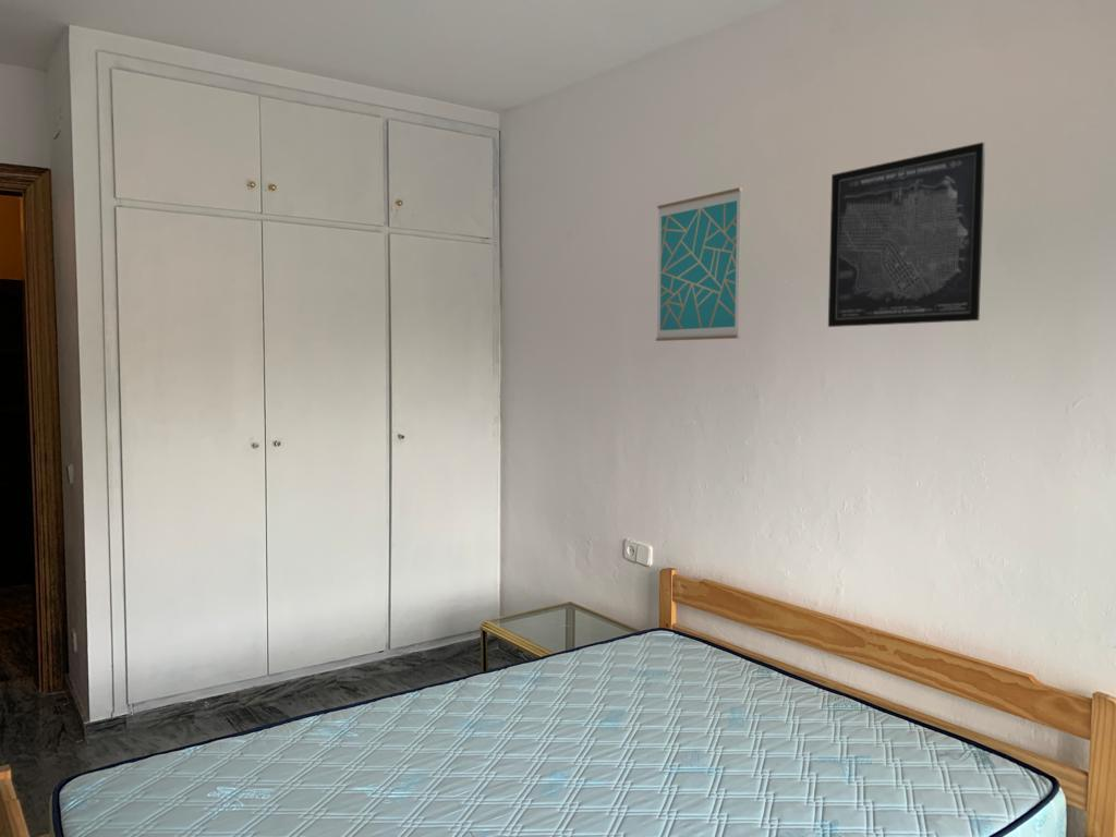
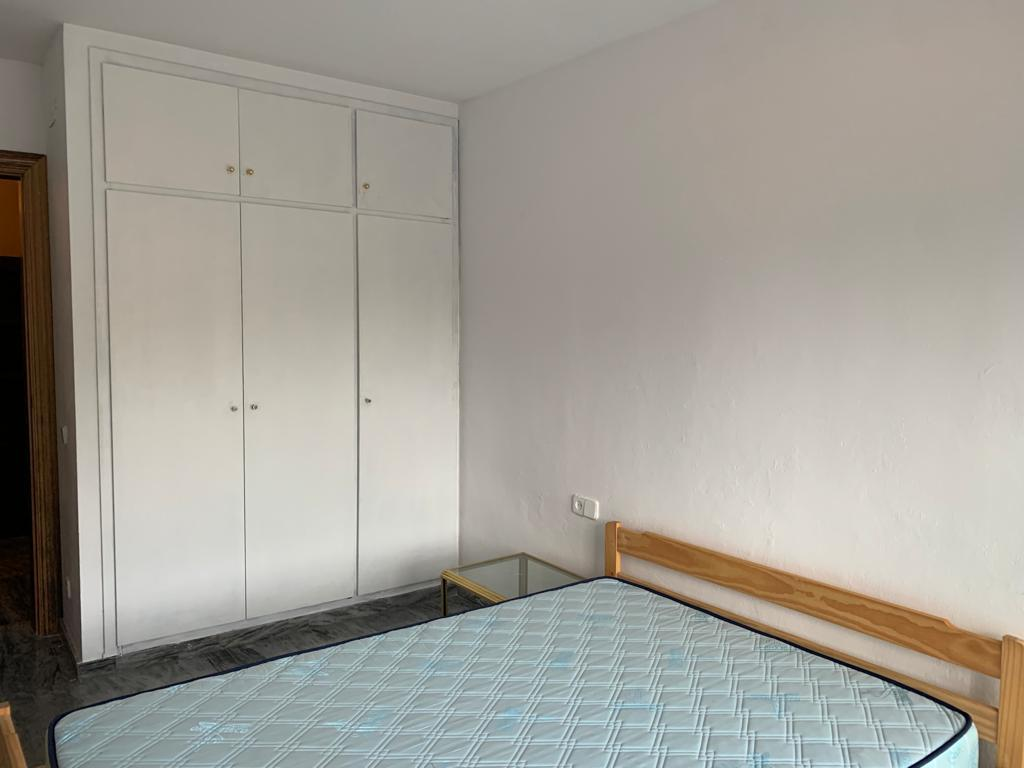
- wall art (696, 268)
- wall art (900, 242)
